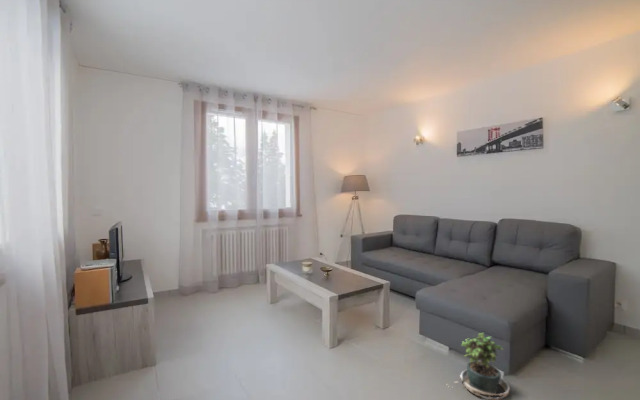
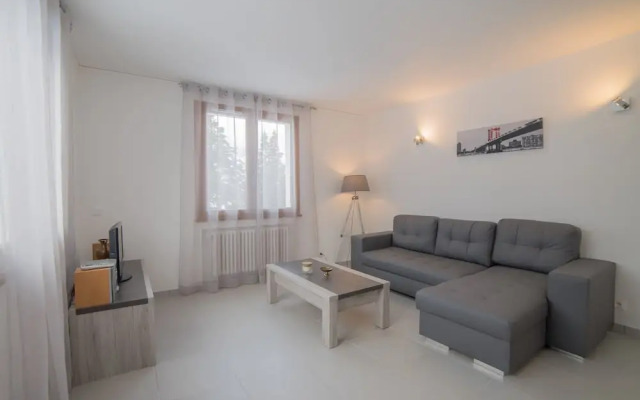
- potted plant (479, 361)
